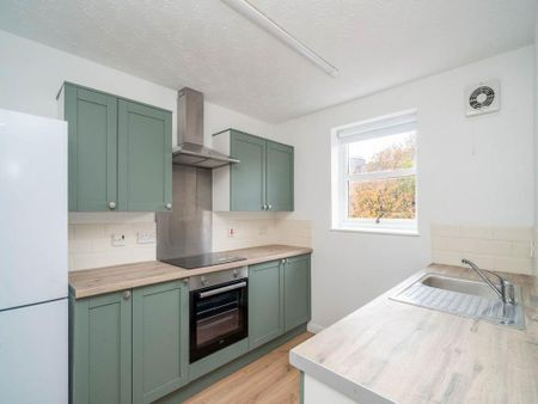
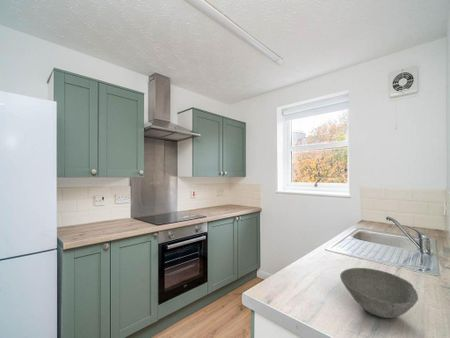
+ bowl (376, 296)
